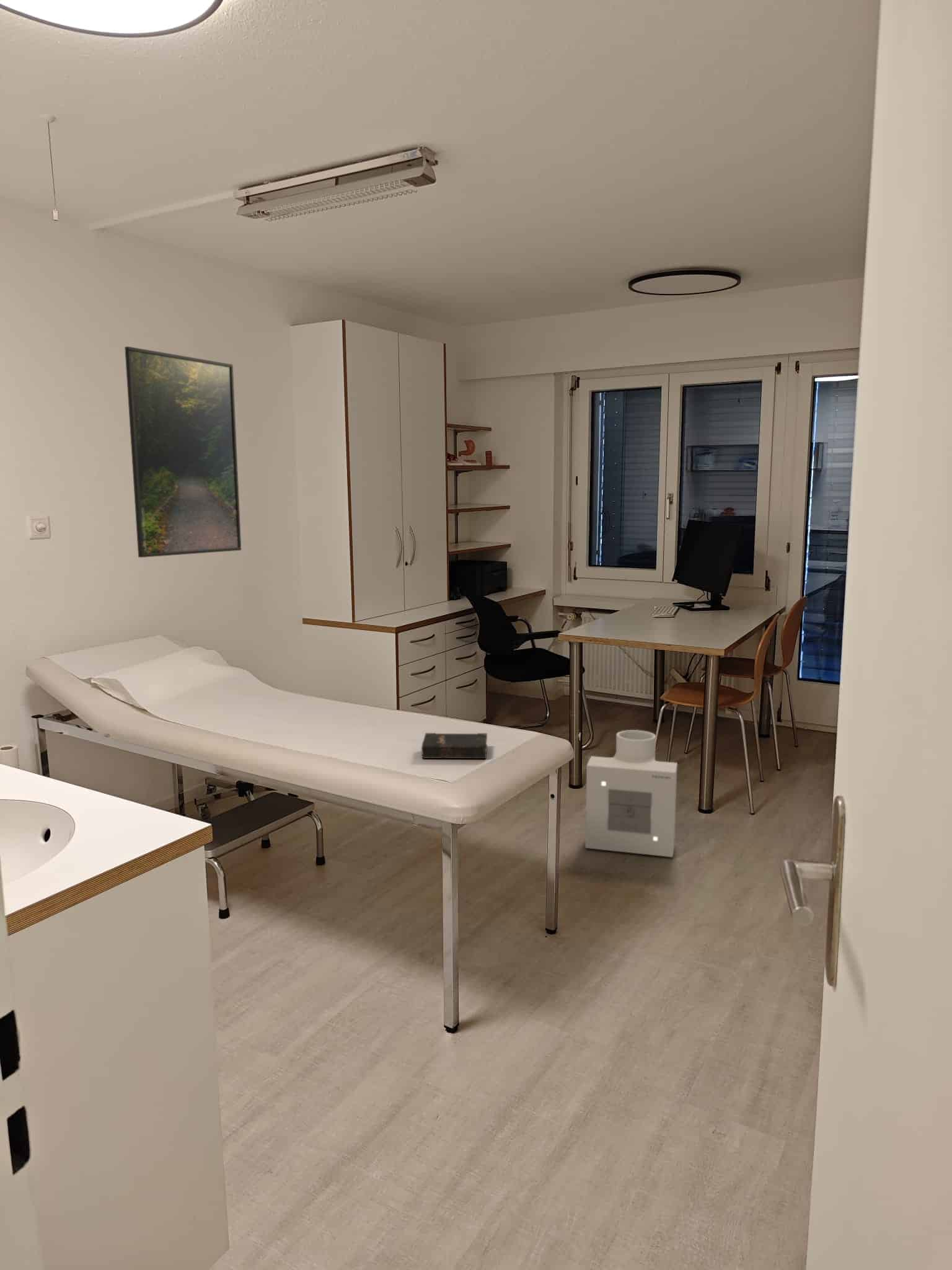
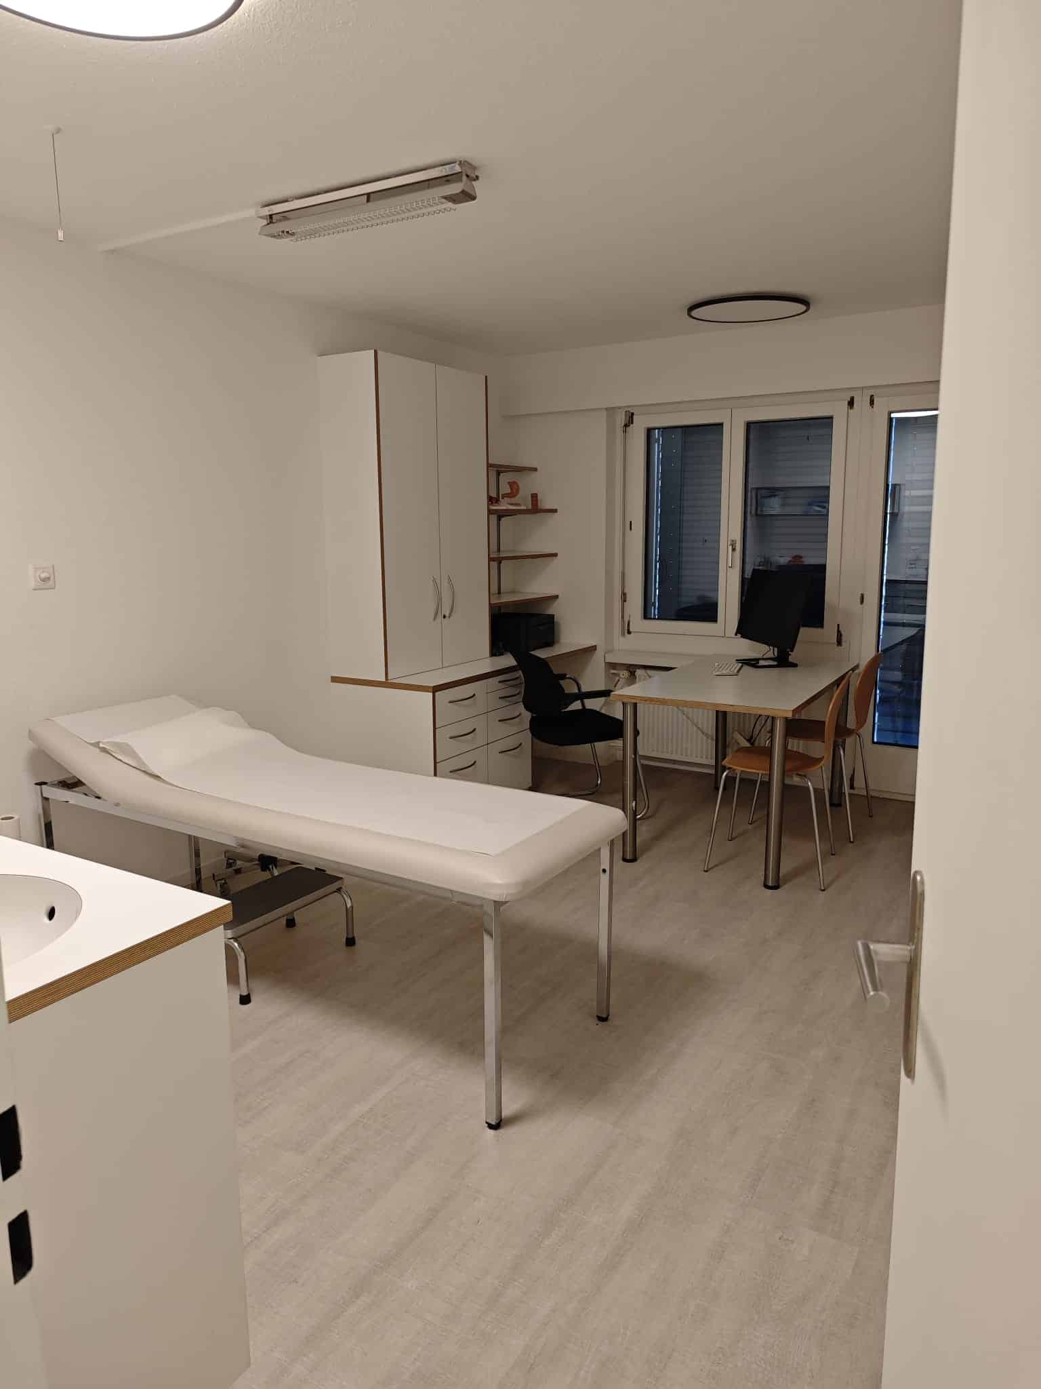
- hardback book (455, 745)
- air purifier (634, 786)
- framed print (187, 456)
